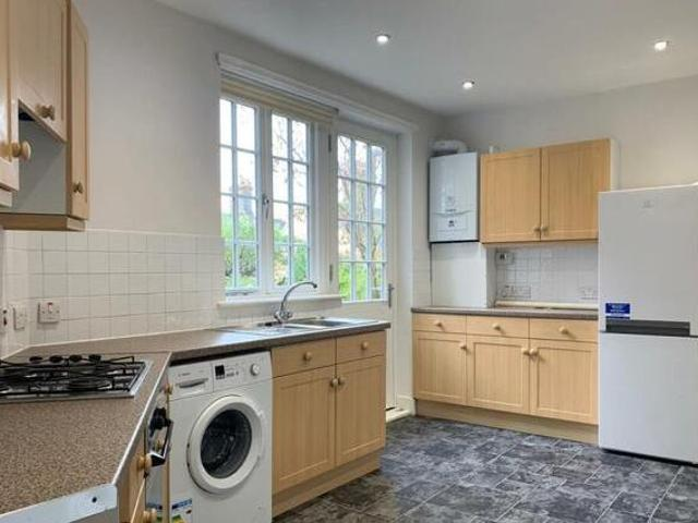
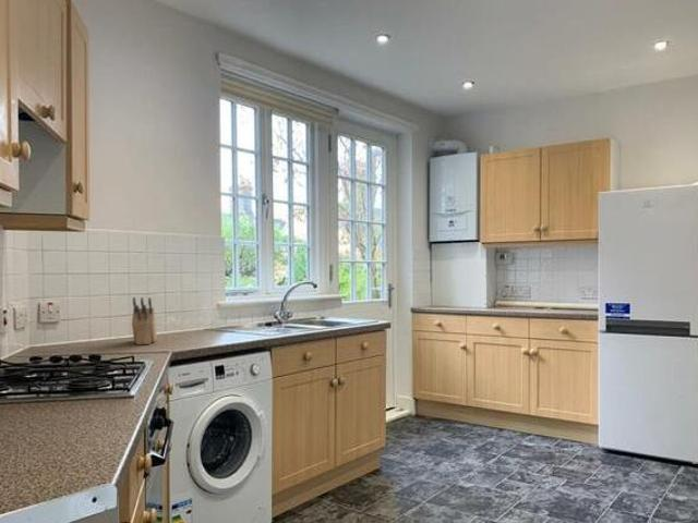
+ knife block (144, 319)
